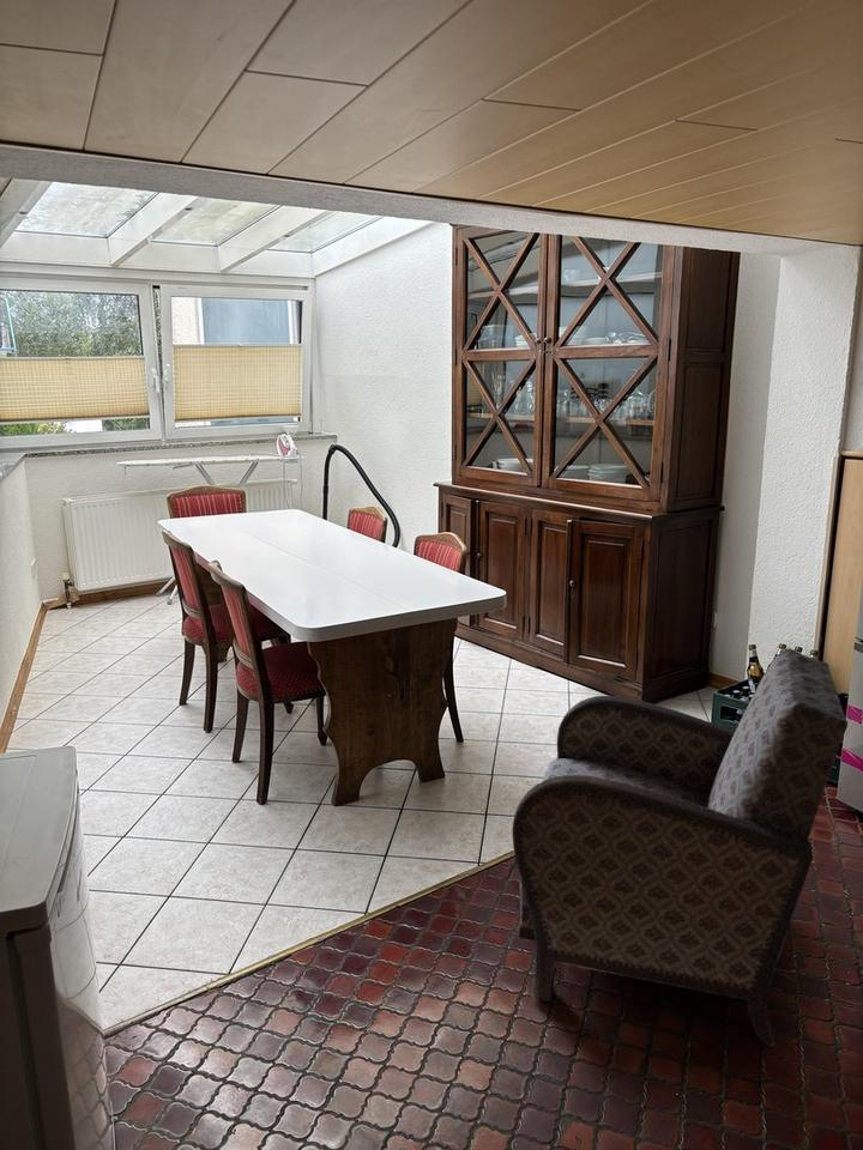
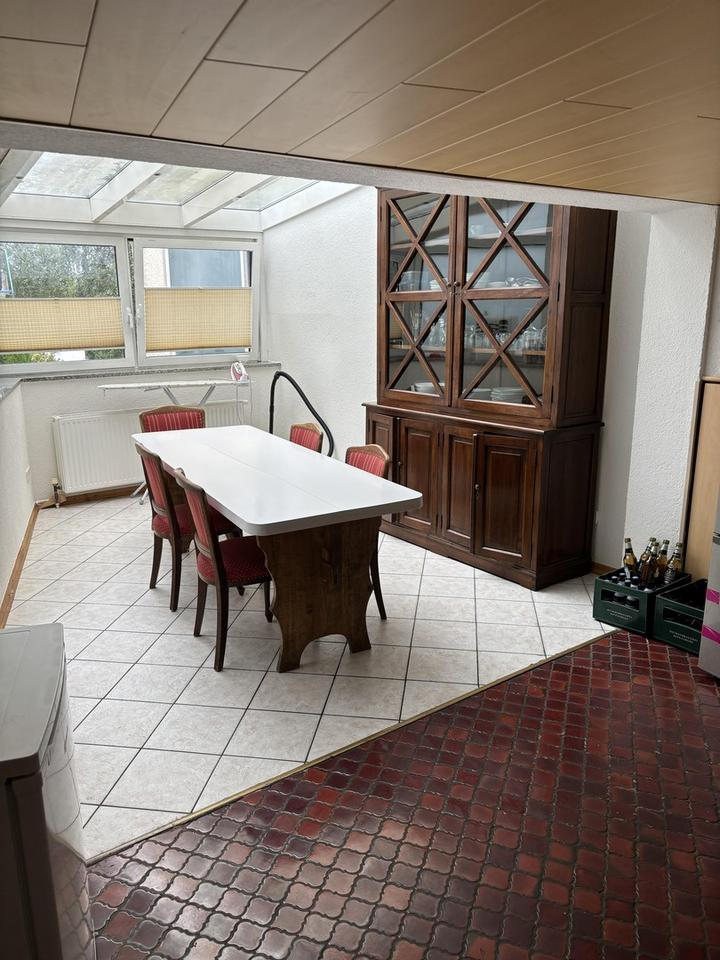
- armchair (668, 811)
